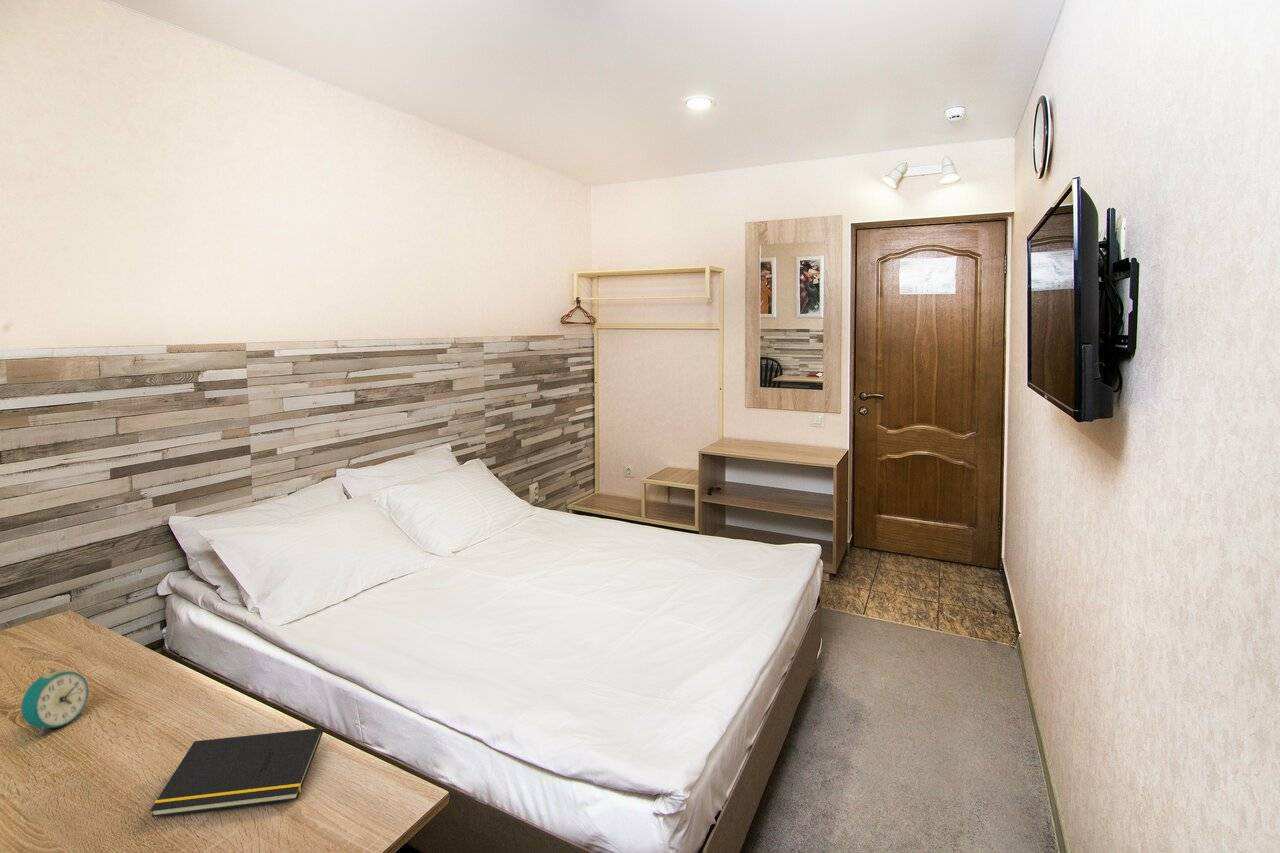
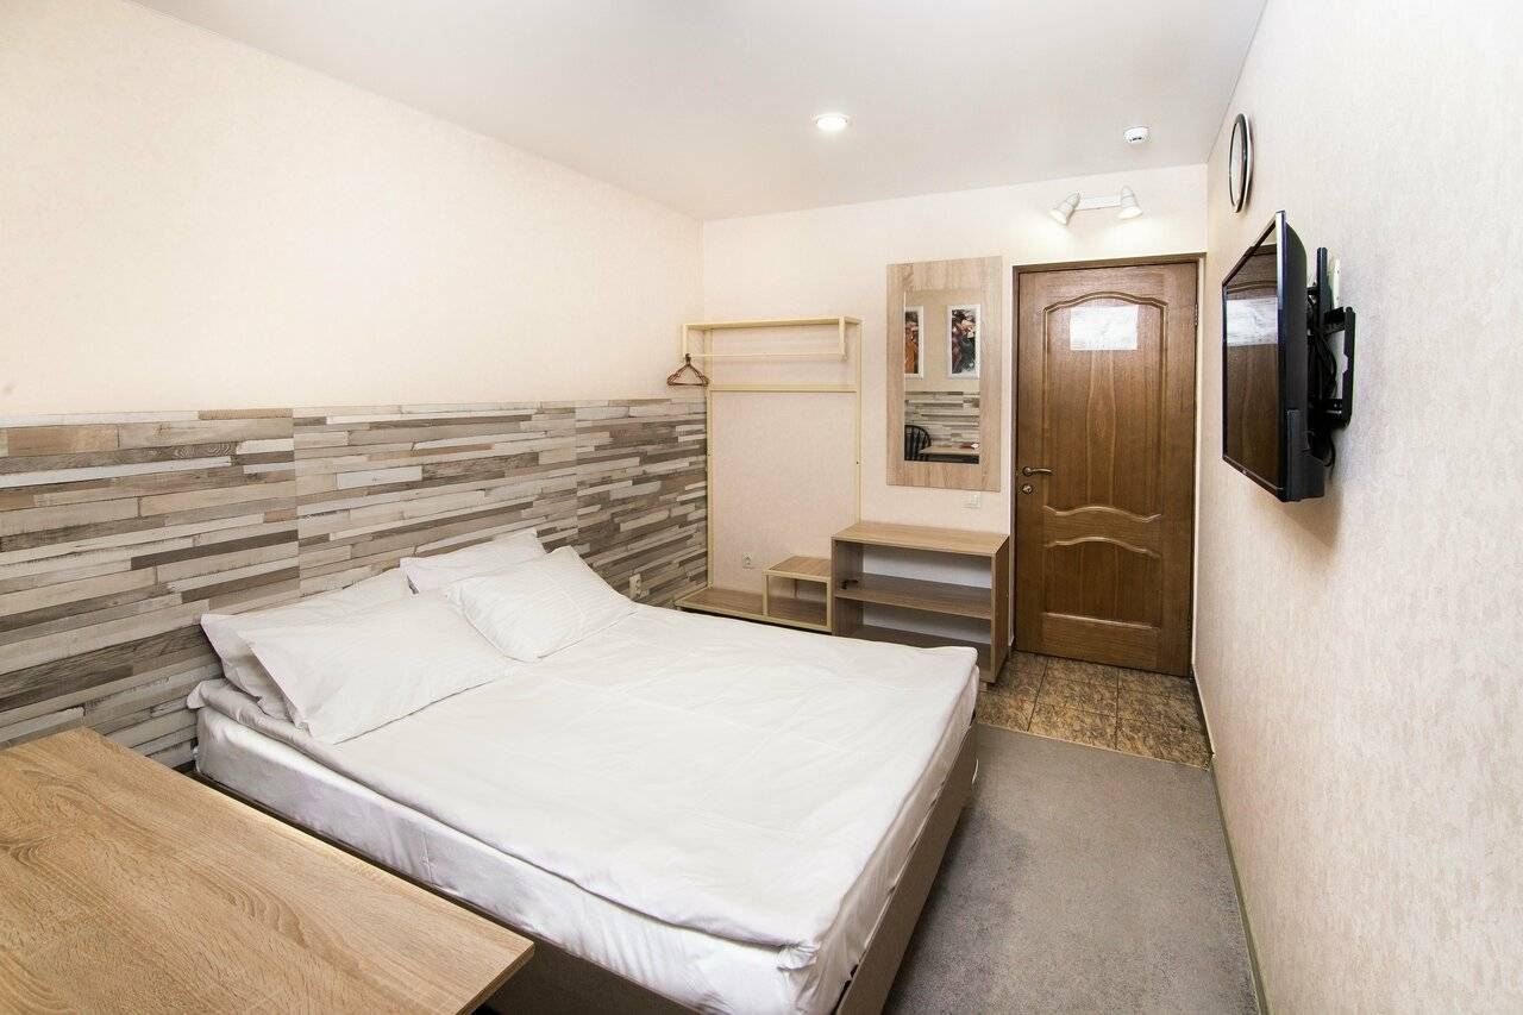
- alarm clock (52, 697)
- notepad (243, 768)
